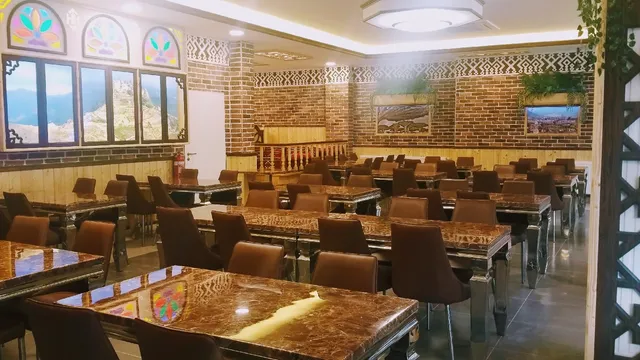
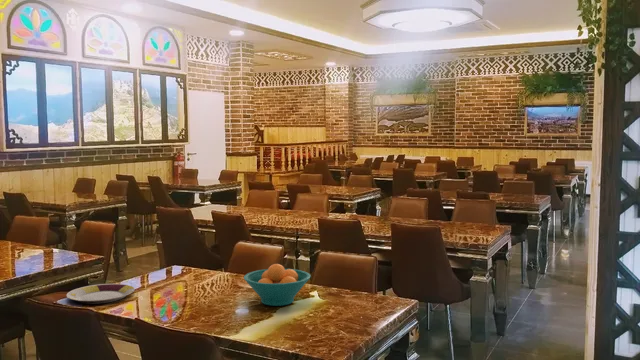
+ plate (101, 294)
+ fruit bowl (277, 283)
